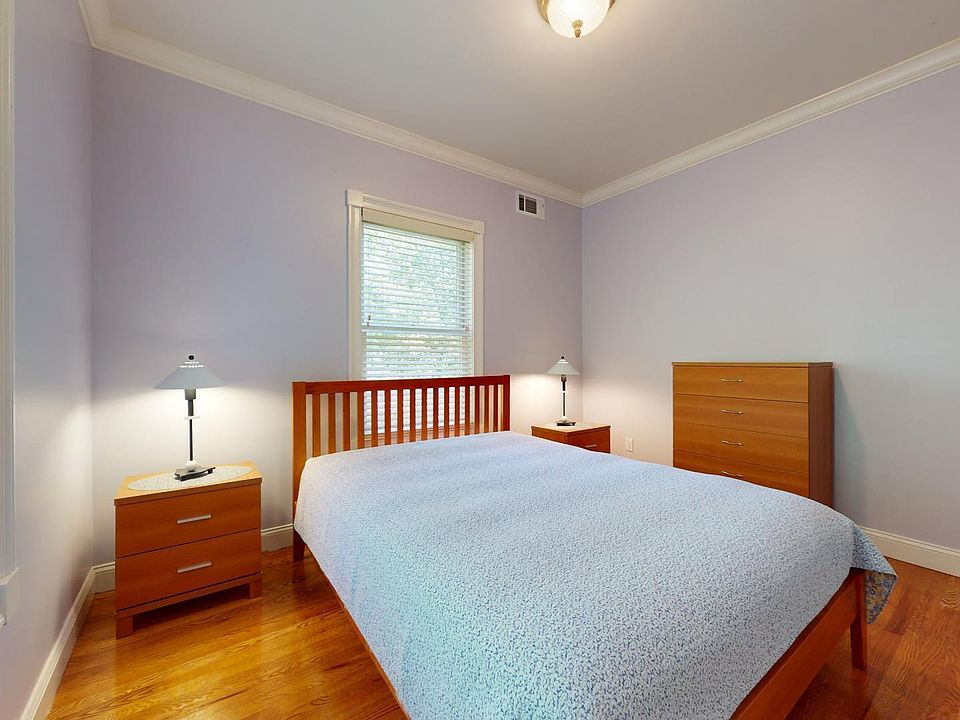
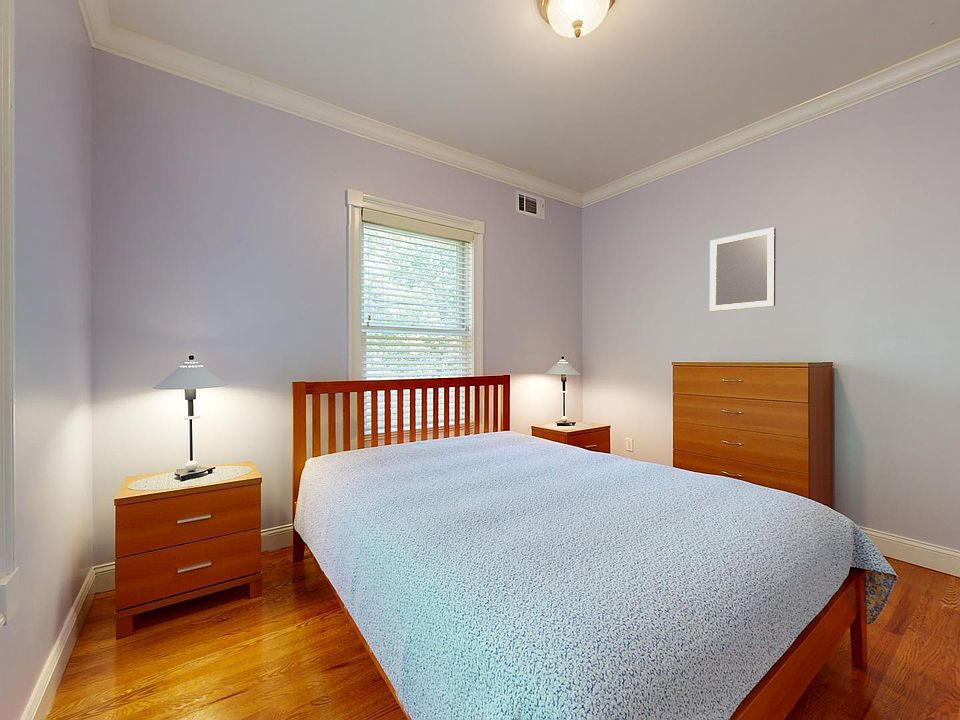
+ home mirror (741, 271)
